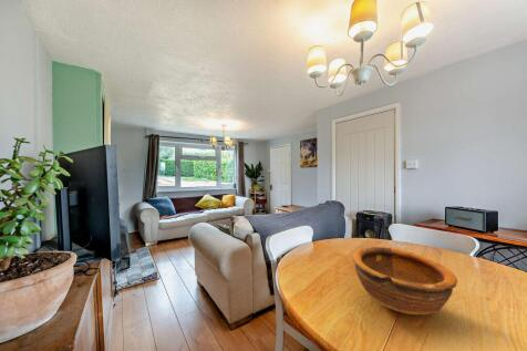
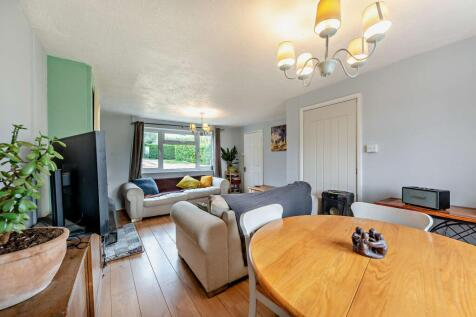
- bowl (399, 282)
